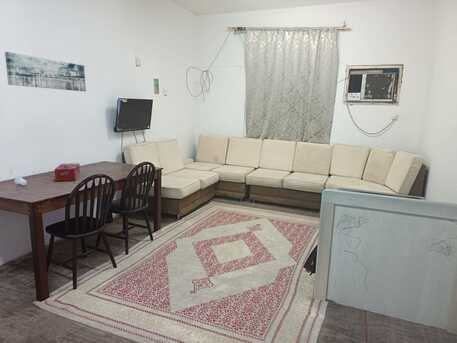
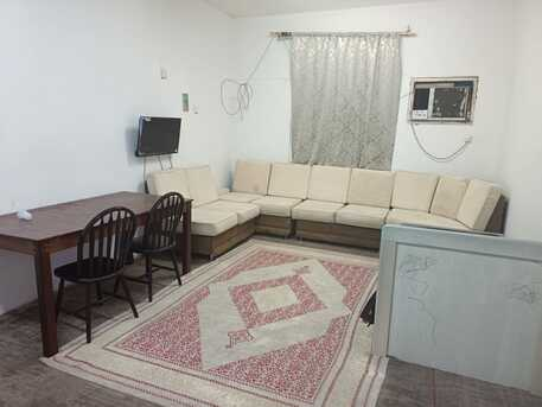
- wall art (50, 74)
- tissue box (68, 171)
